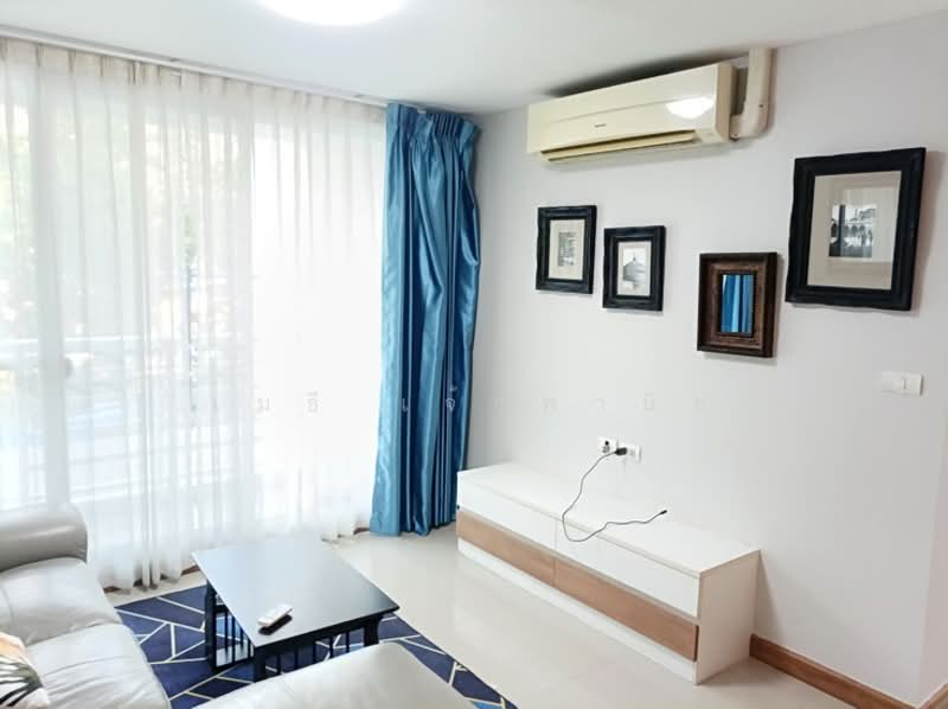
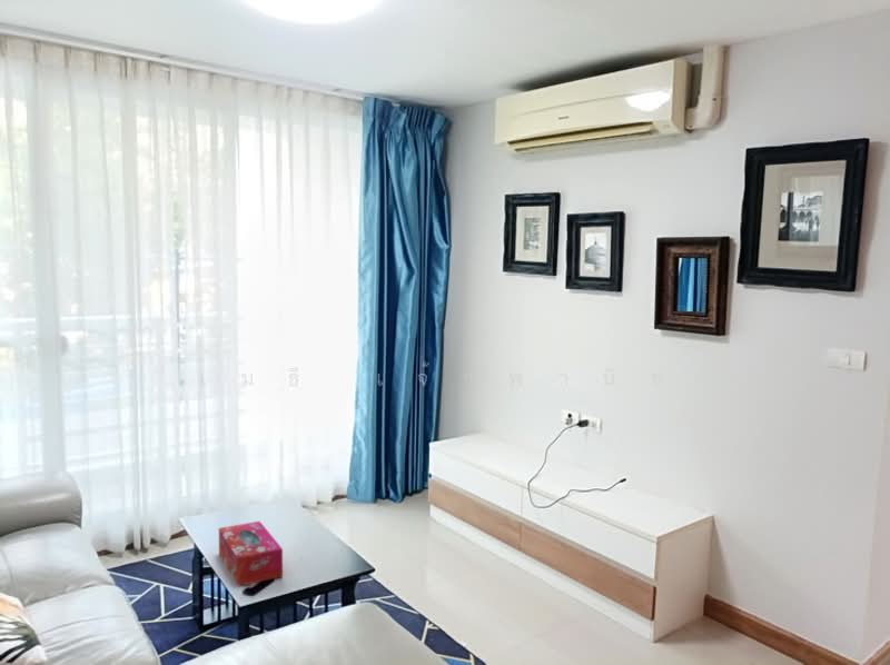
+ tissue box (249, 552)
